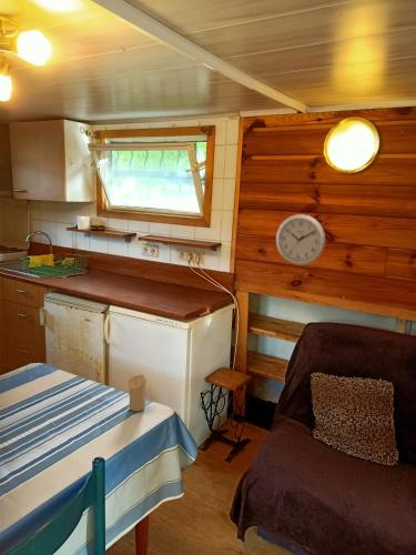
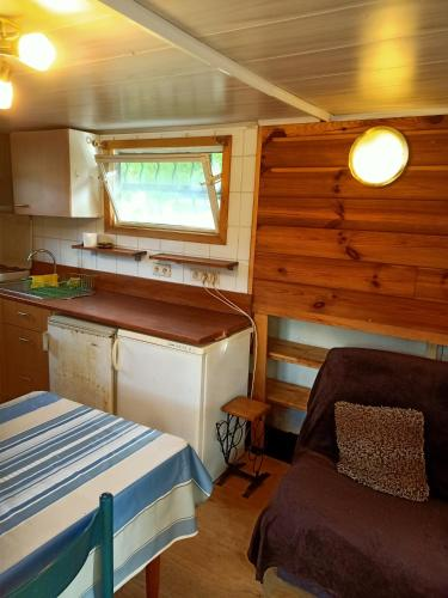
- wall clock (298, 240)
- candle (136, 392)
